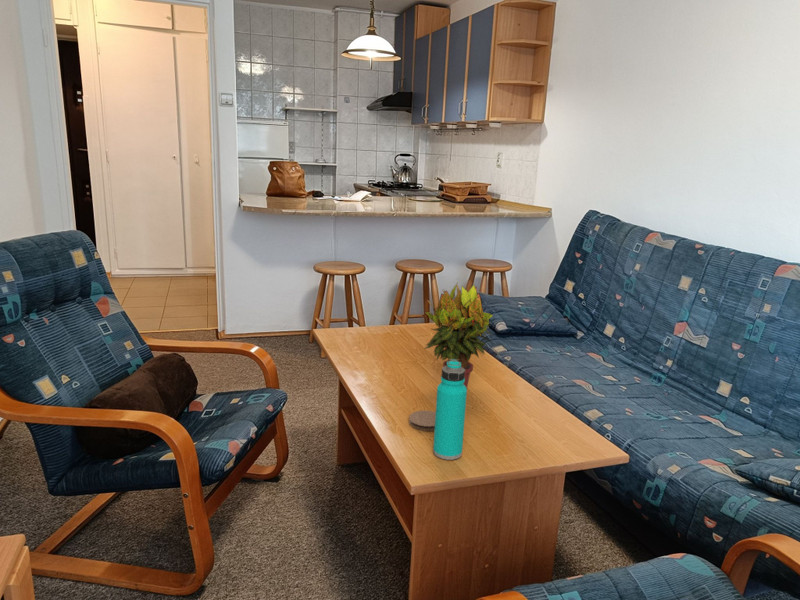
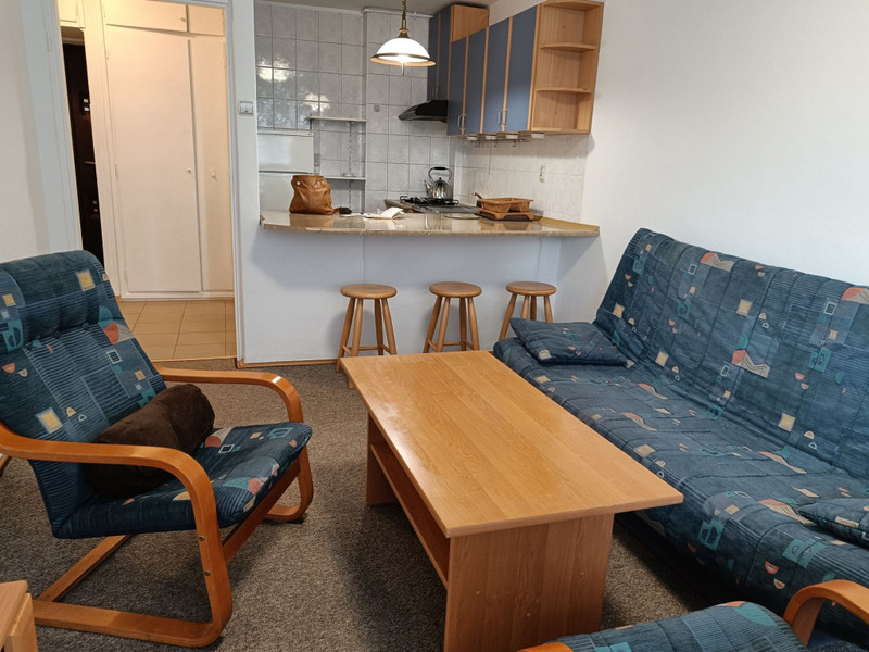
- potted plant (461, 337)
- coaster (426, 420)
- water bottle (450, 407)
